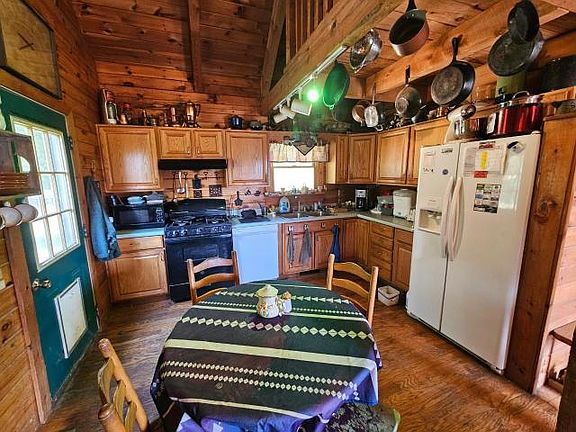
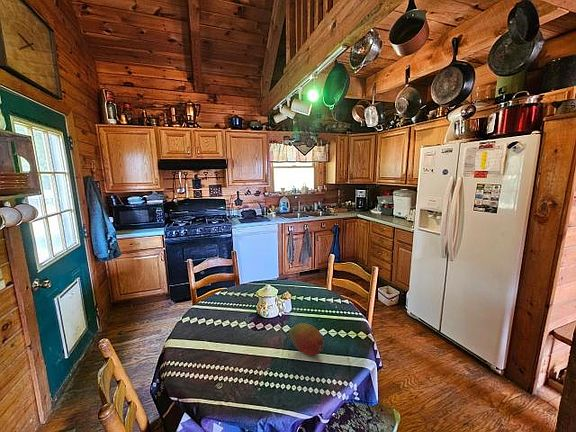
+ fruit (306, 338)
